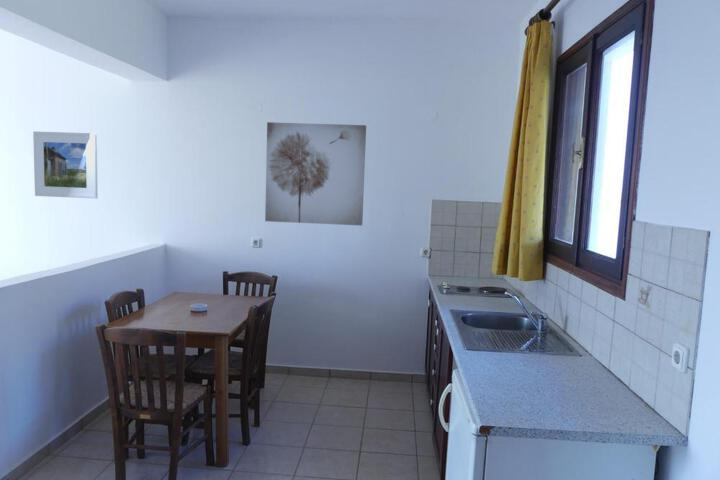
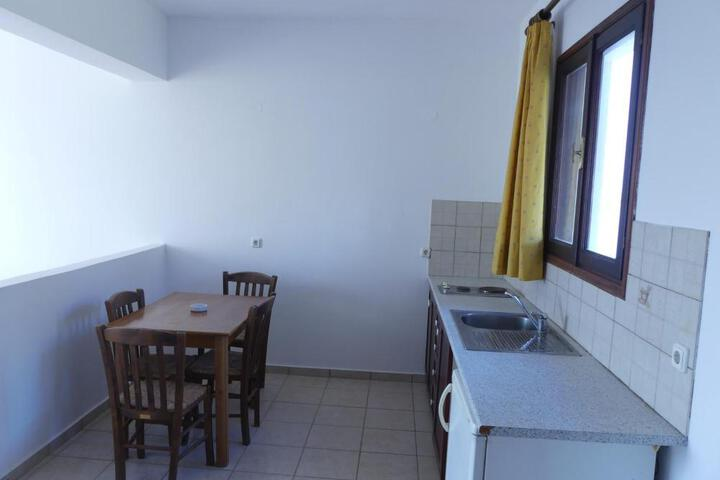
- wall art (315, 174)
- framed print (65, 165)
